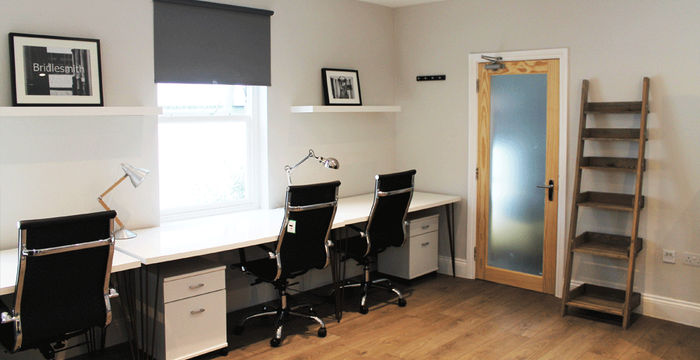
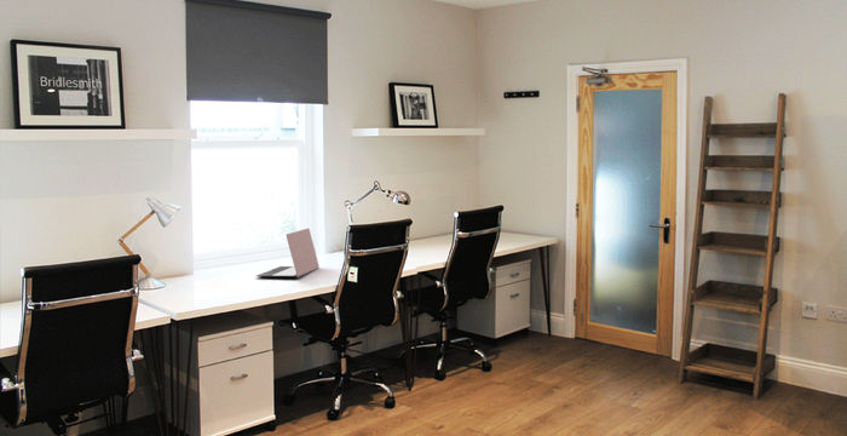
+ laptop (290, 251)
